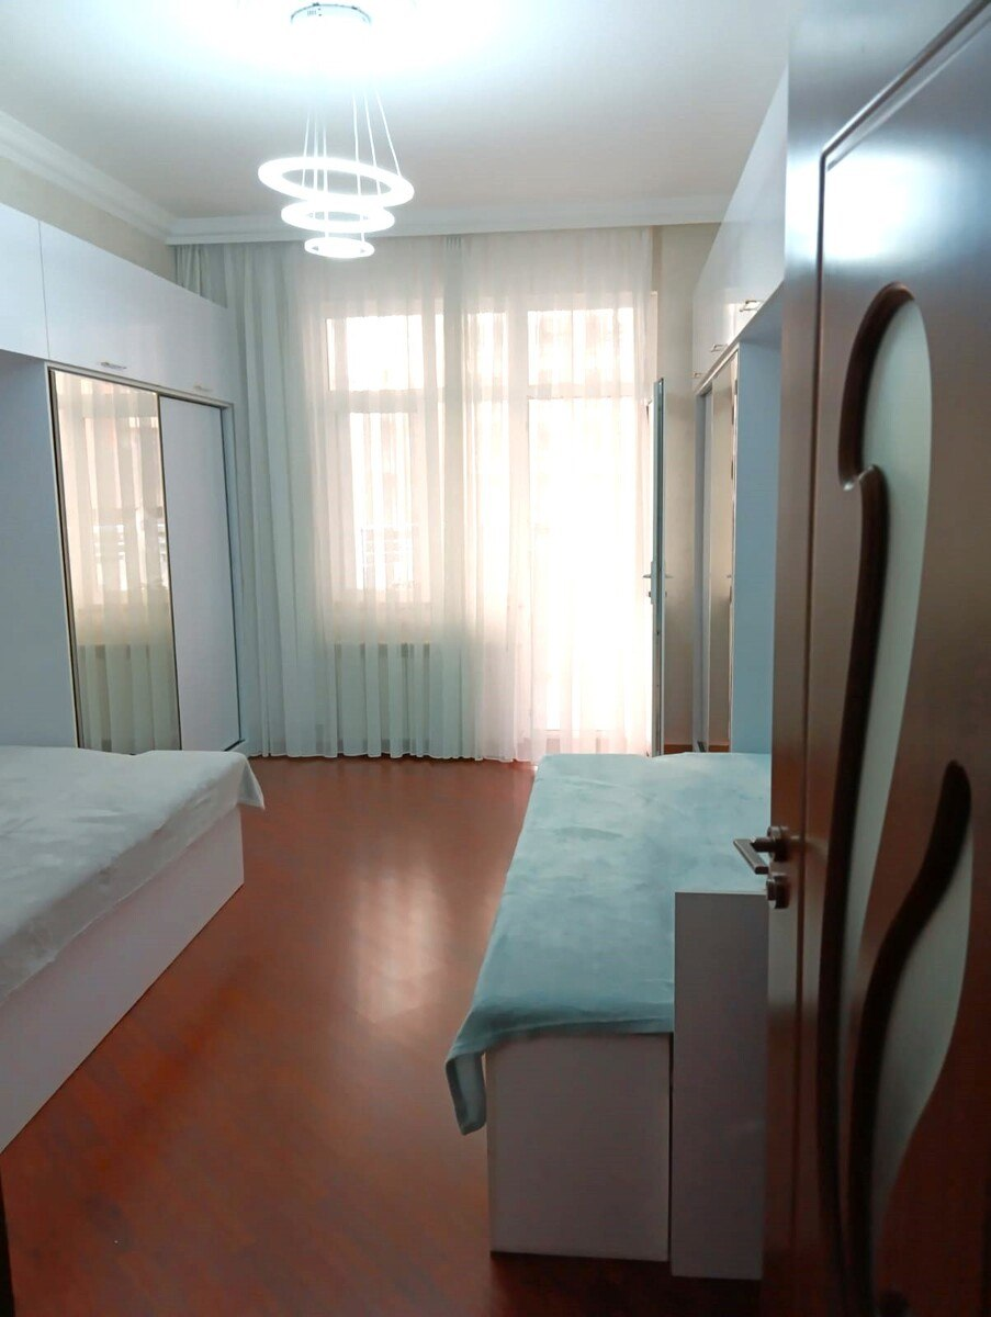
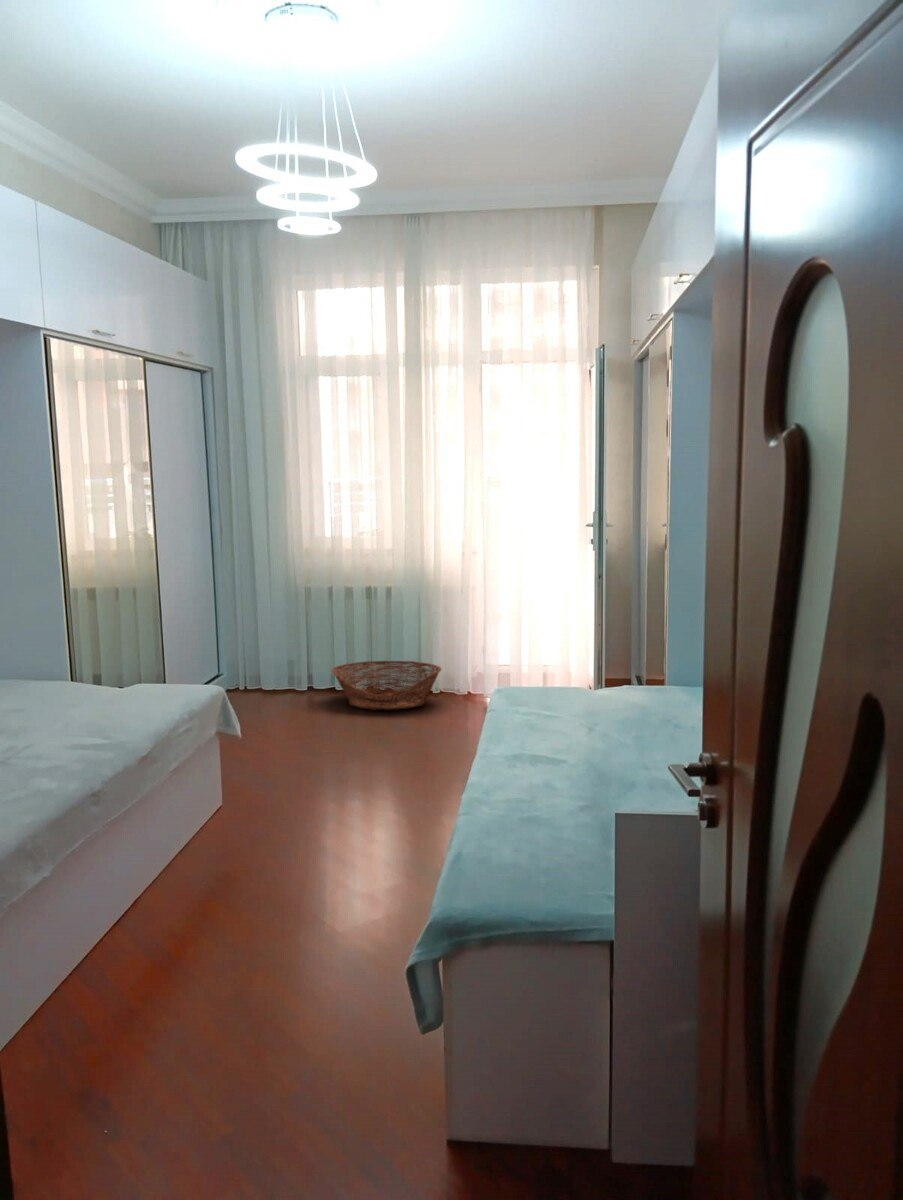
+ basket (386, 684)
